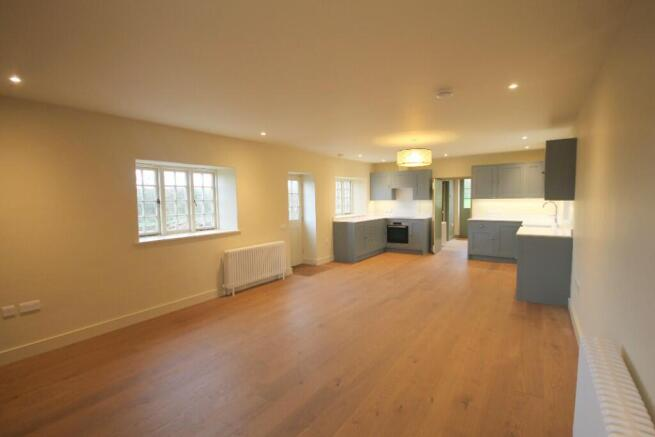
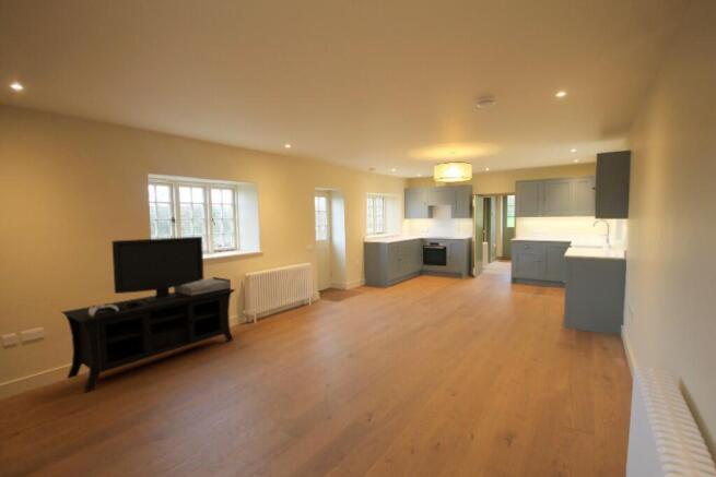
+ media console (159, 298)
